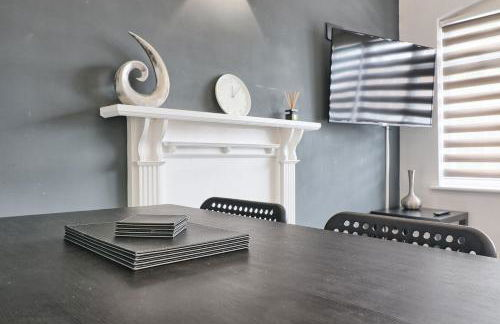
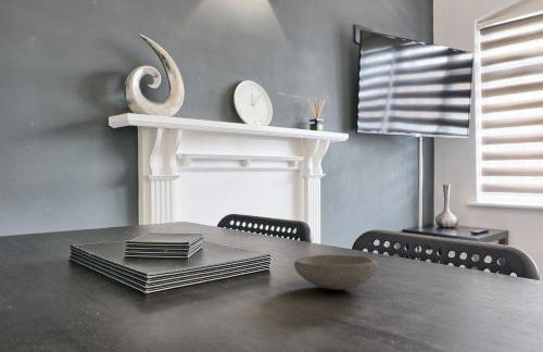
+ bowl (334, 272)
